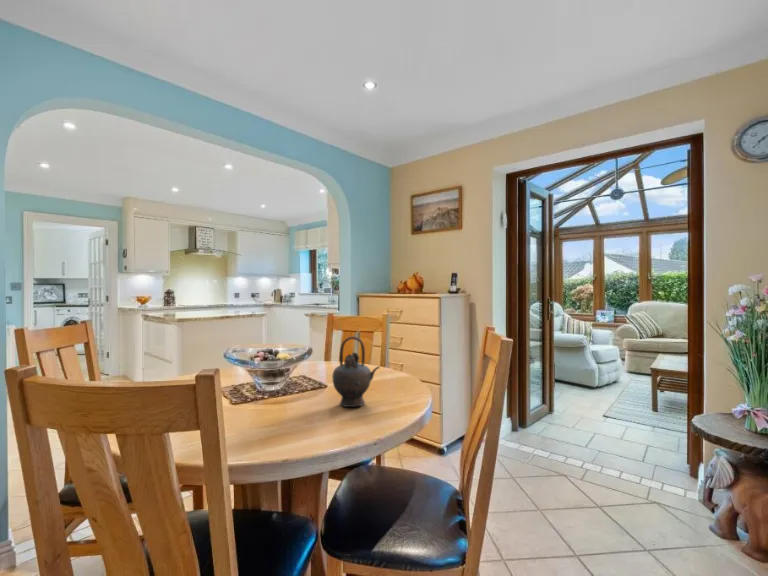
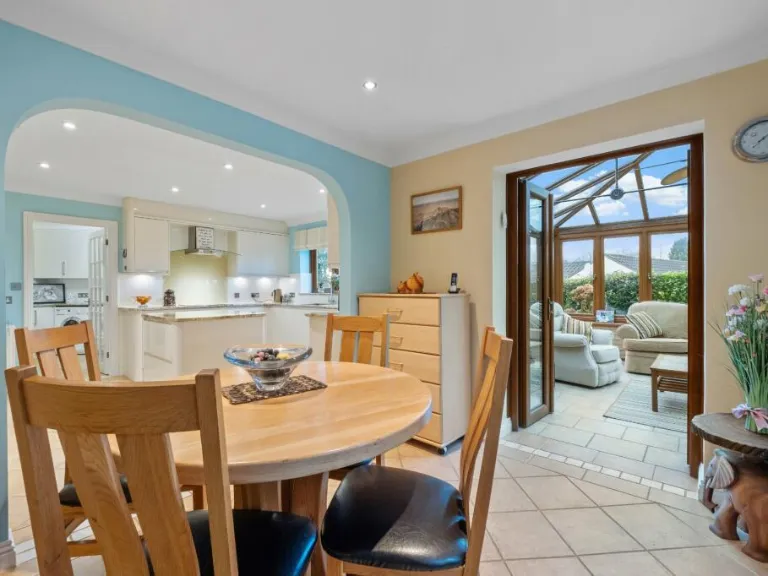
- teapot (356, 370)
